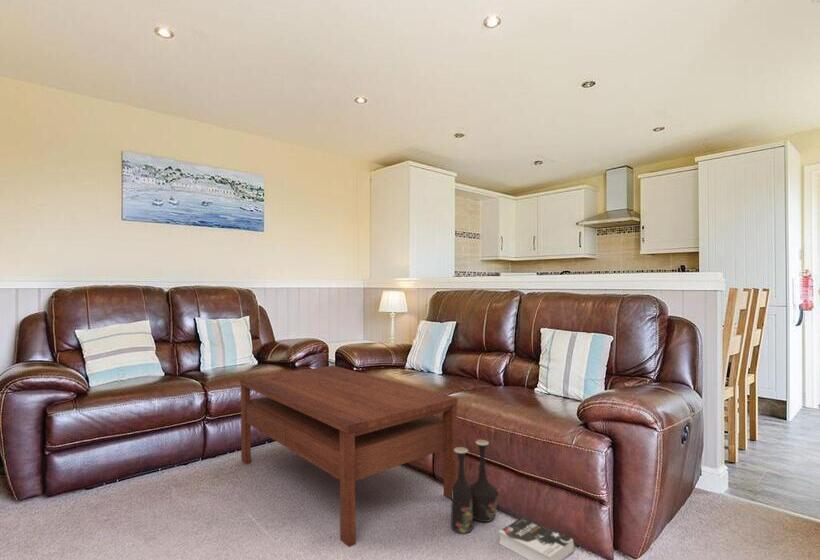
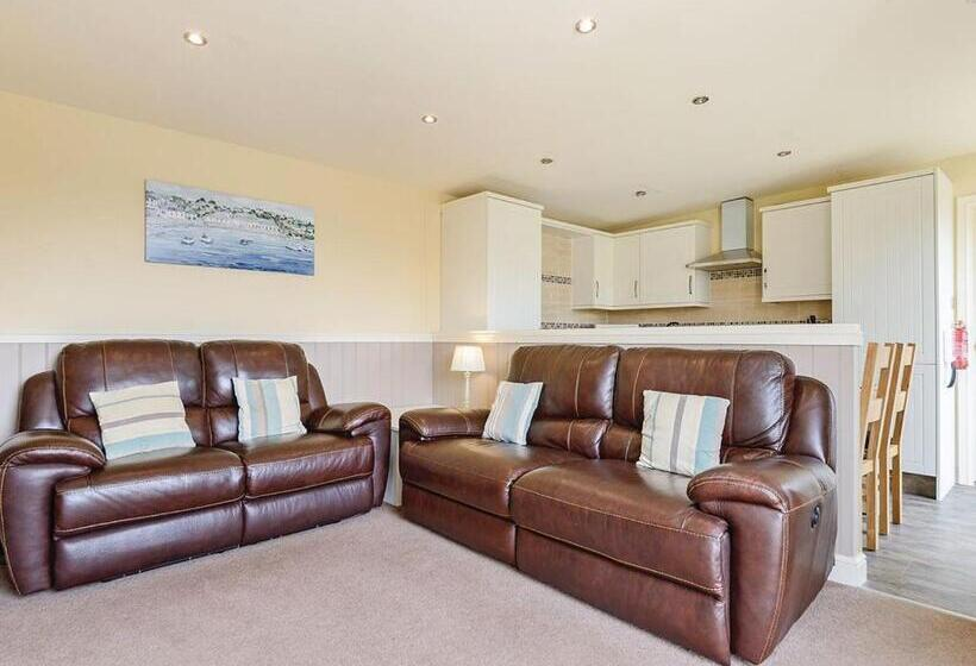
- book (535, 541)
- vase (474, 483)
- coffee table (338, 432)
